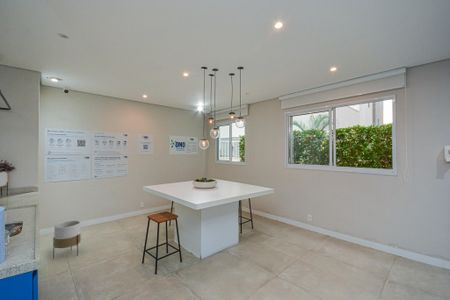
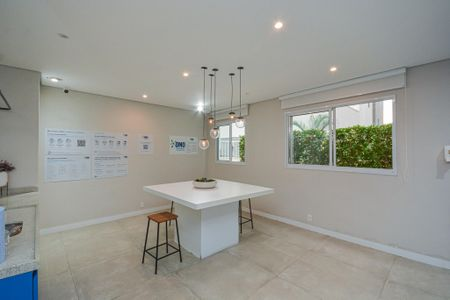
- planter (67, 239)
